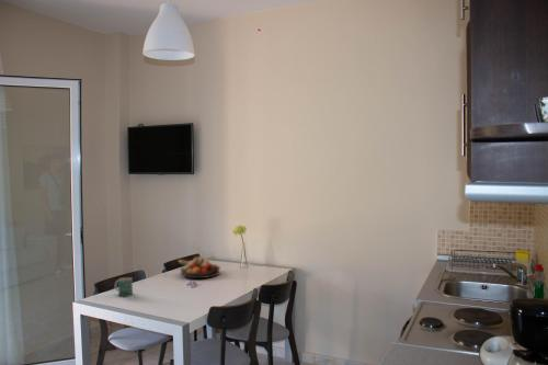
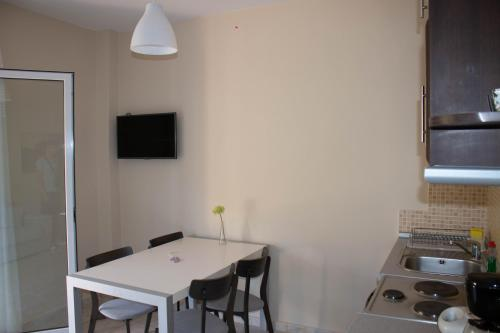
- mug (123, 286)
- fruit bowl (199, 266)
